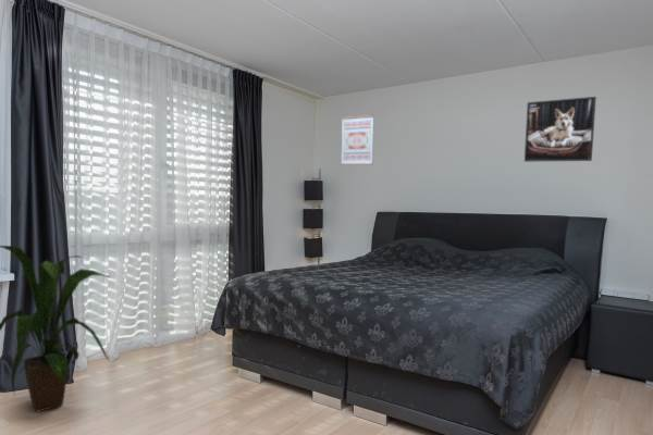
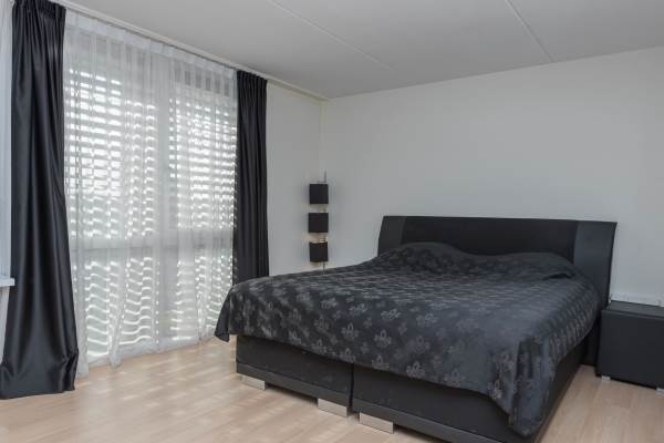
- wall art (357, 140)
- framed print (558, 130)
- house plant (59, 319)
